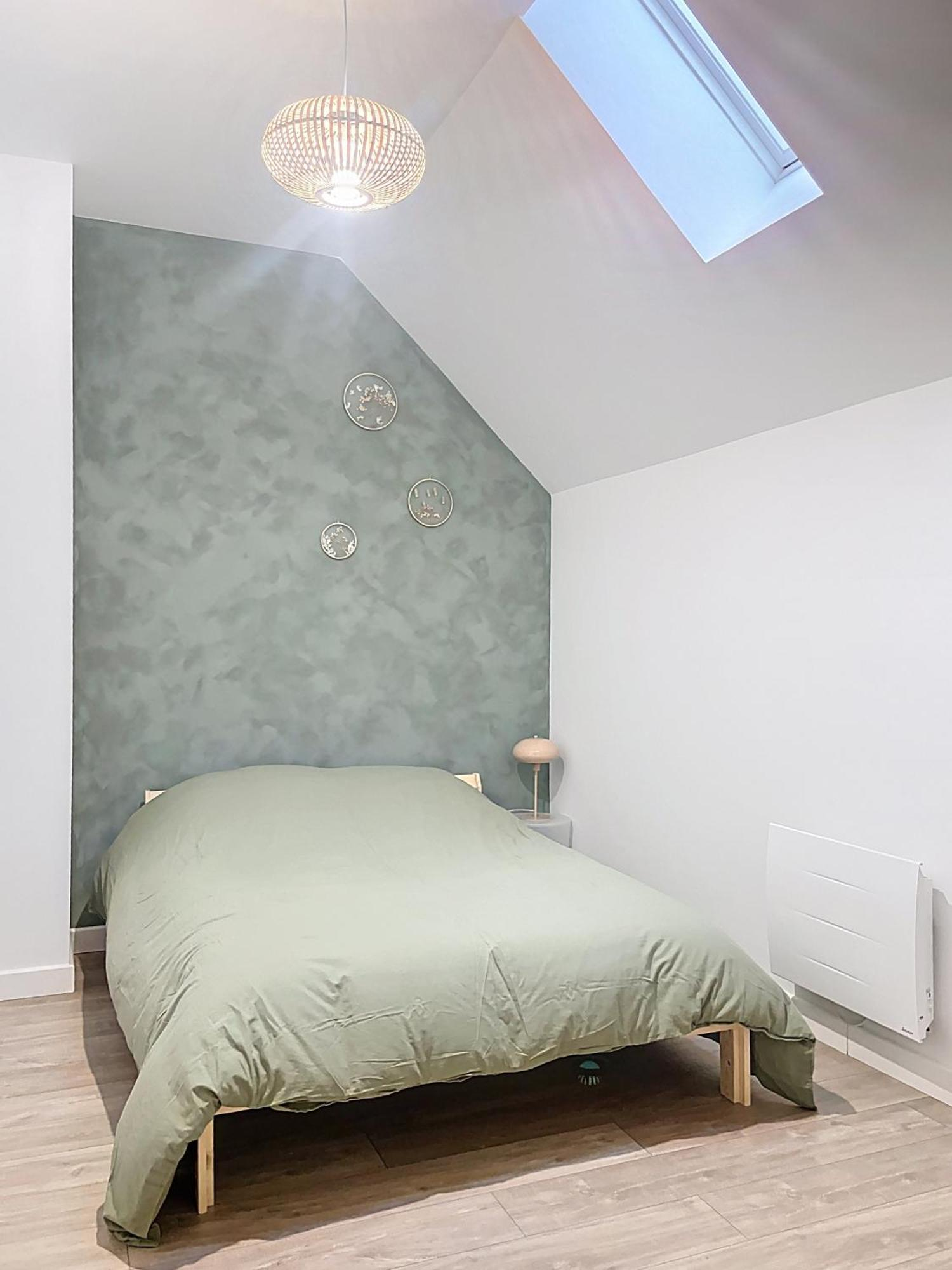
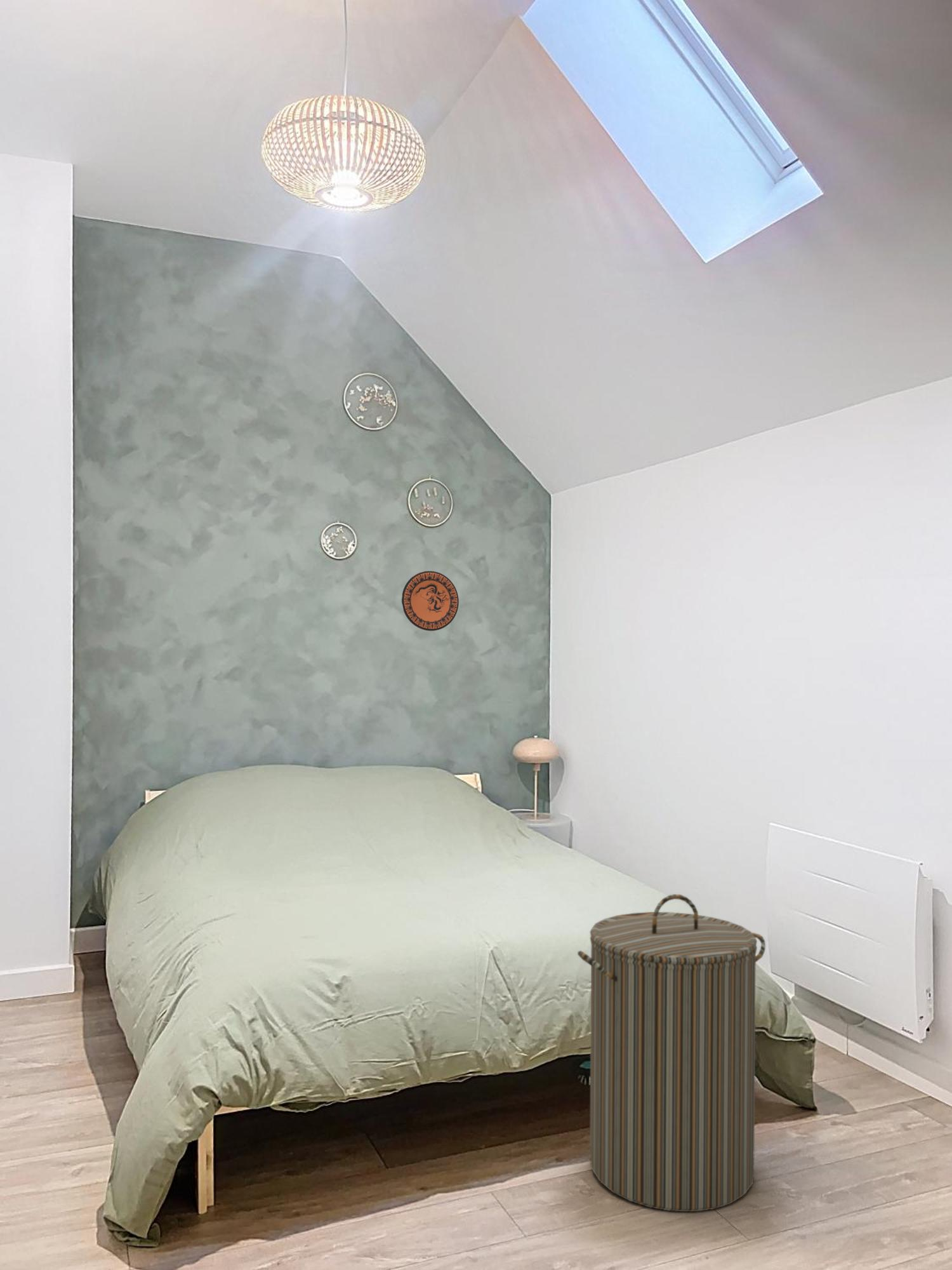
+ laundry hamper (671, 1032)
+ decorative plate (430, 601)
